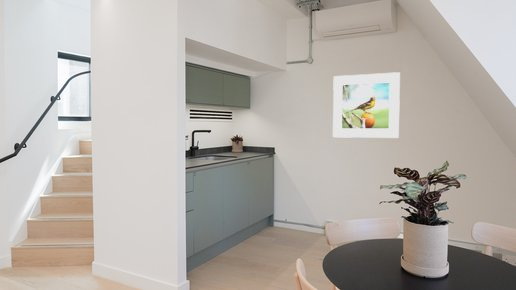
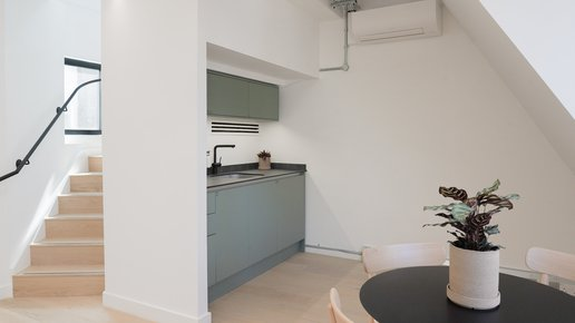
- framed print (365, 106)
